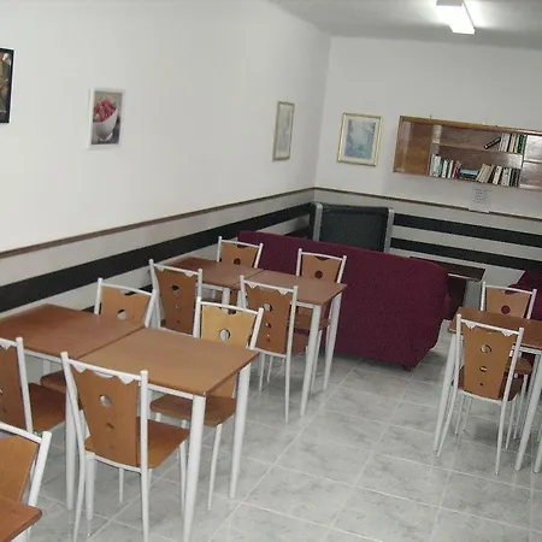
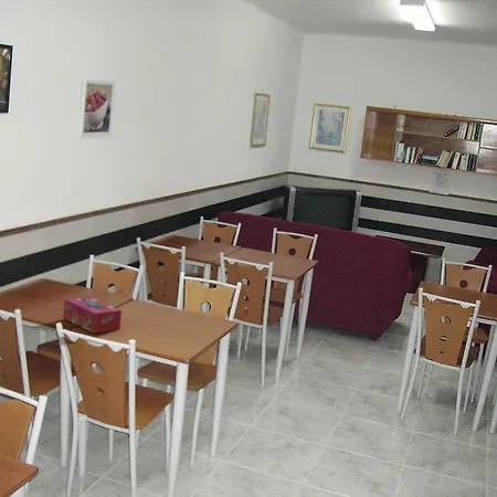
+ tissue box (92, 314)
